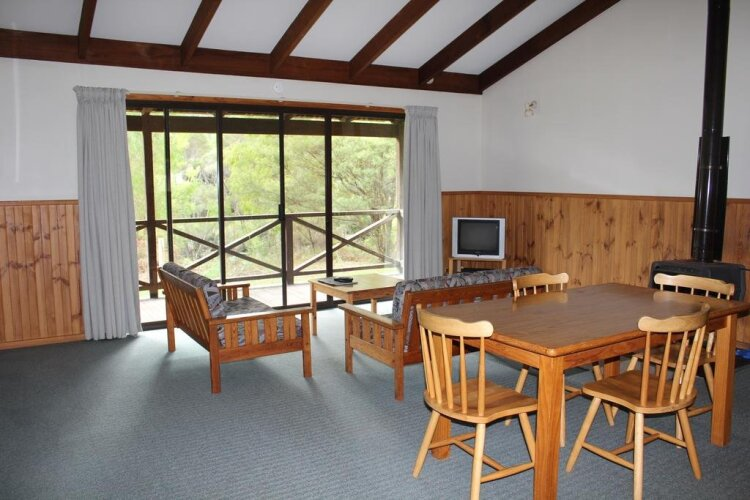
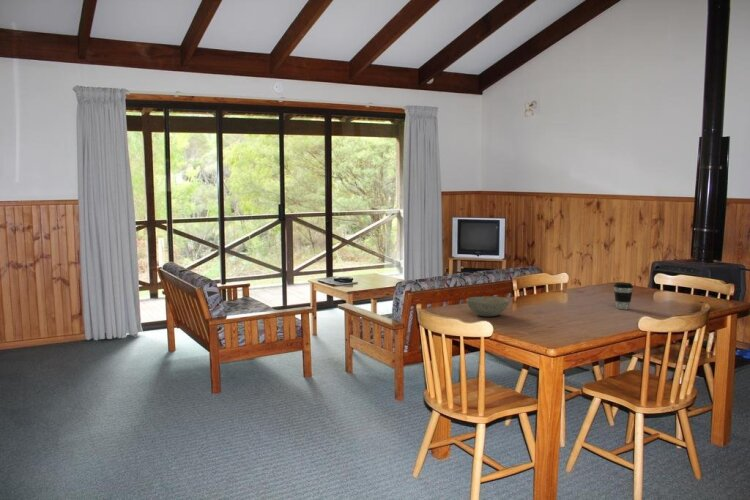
+ coffee cup (623, 295)
+ bowl (487, 307)
